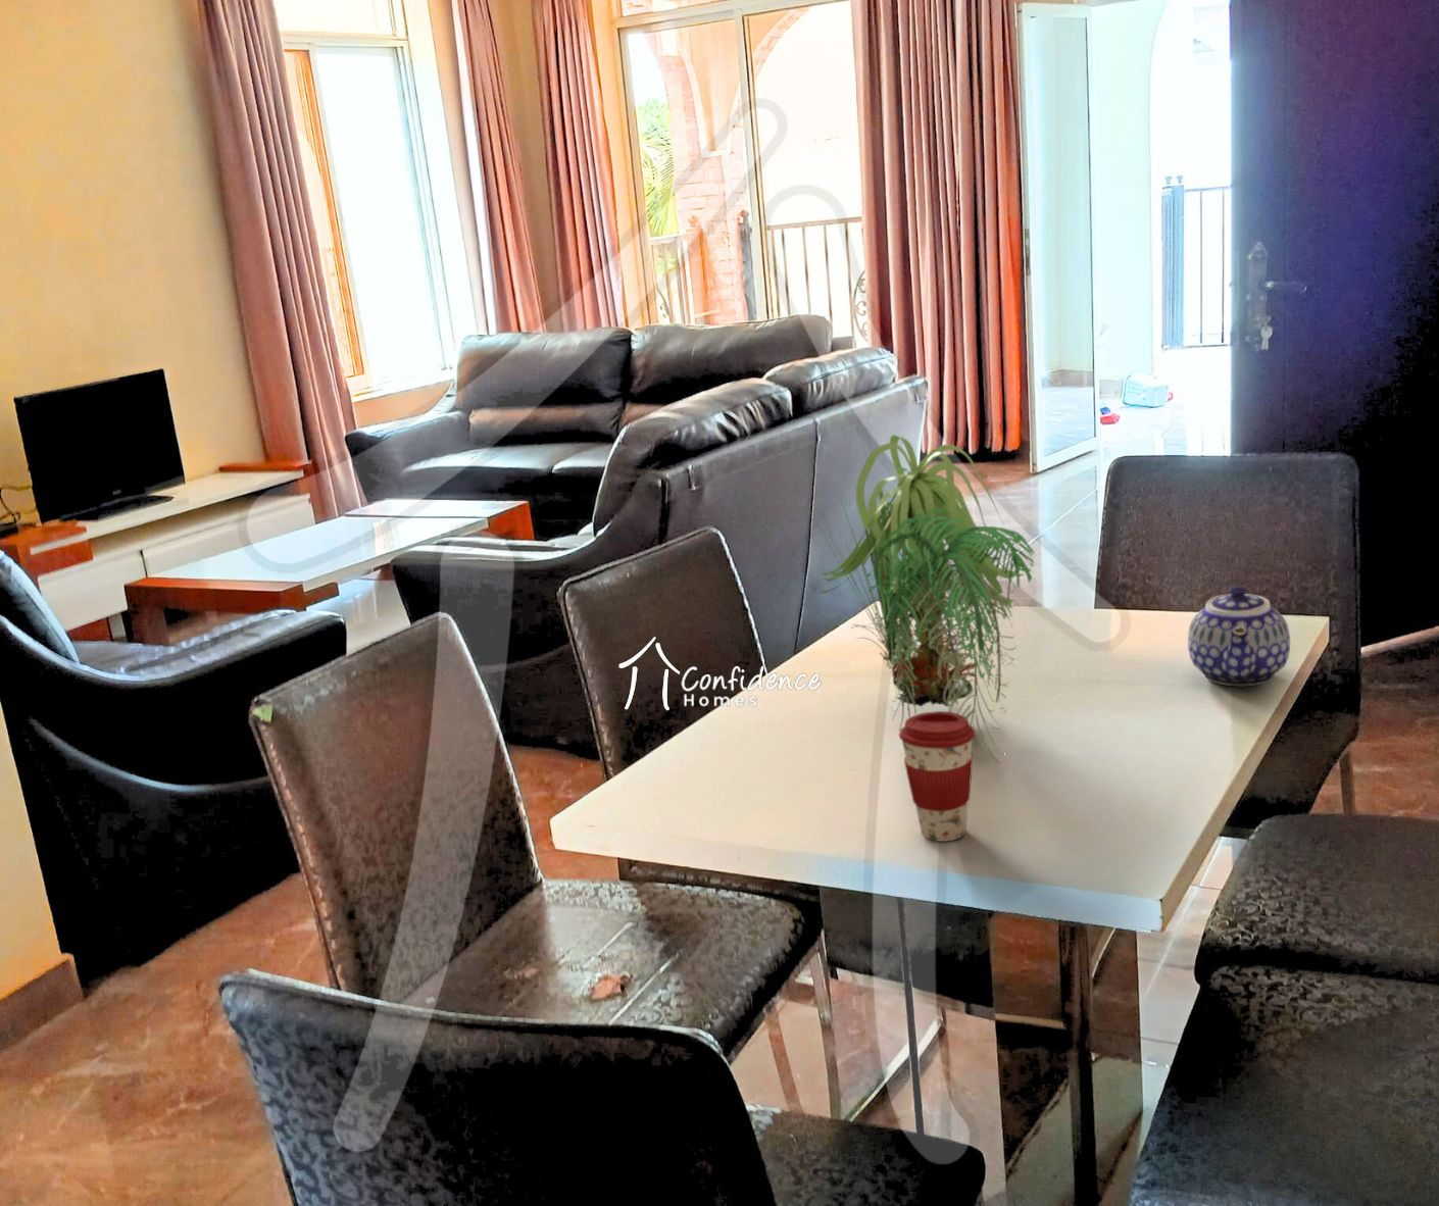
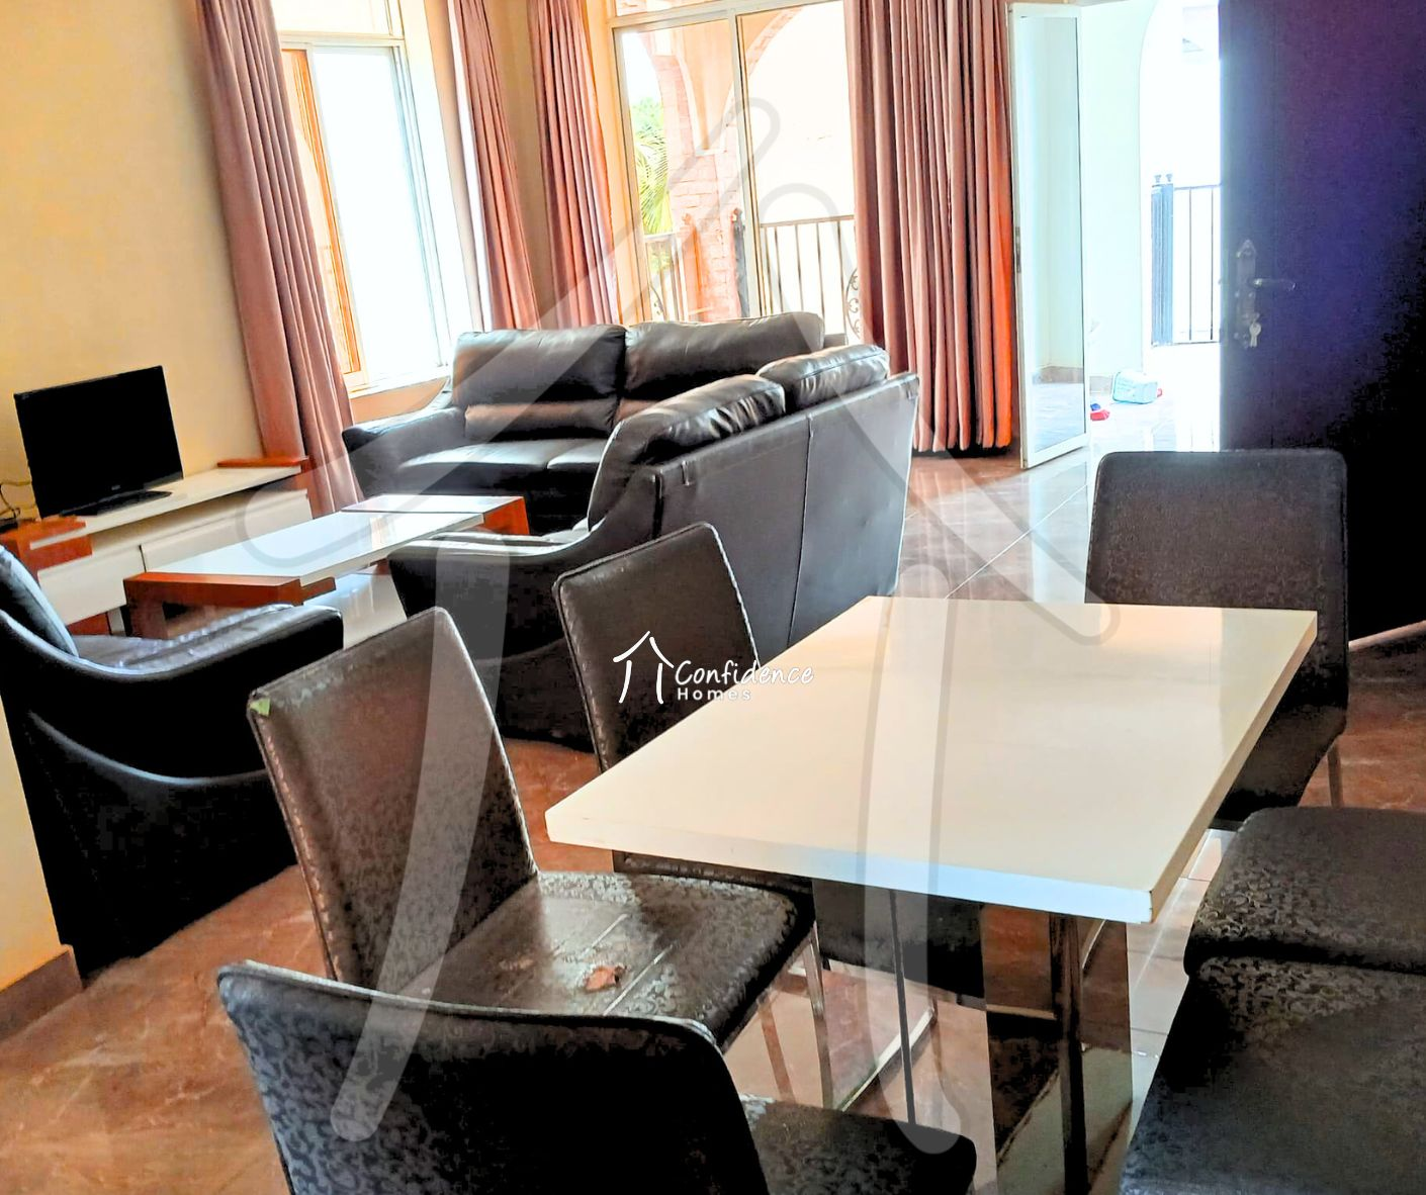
- teapot (1238, 632)
- plant (927, 578)
- coffee cup (939, 776)
